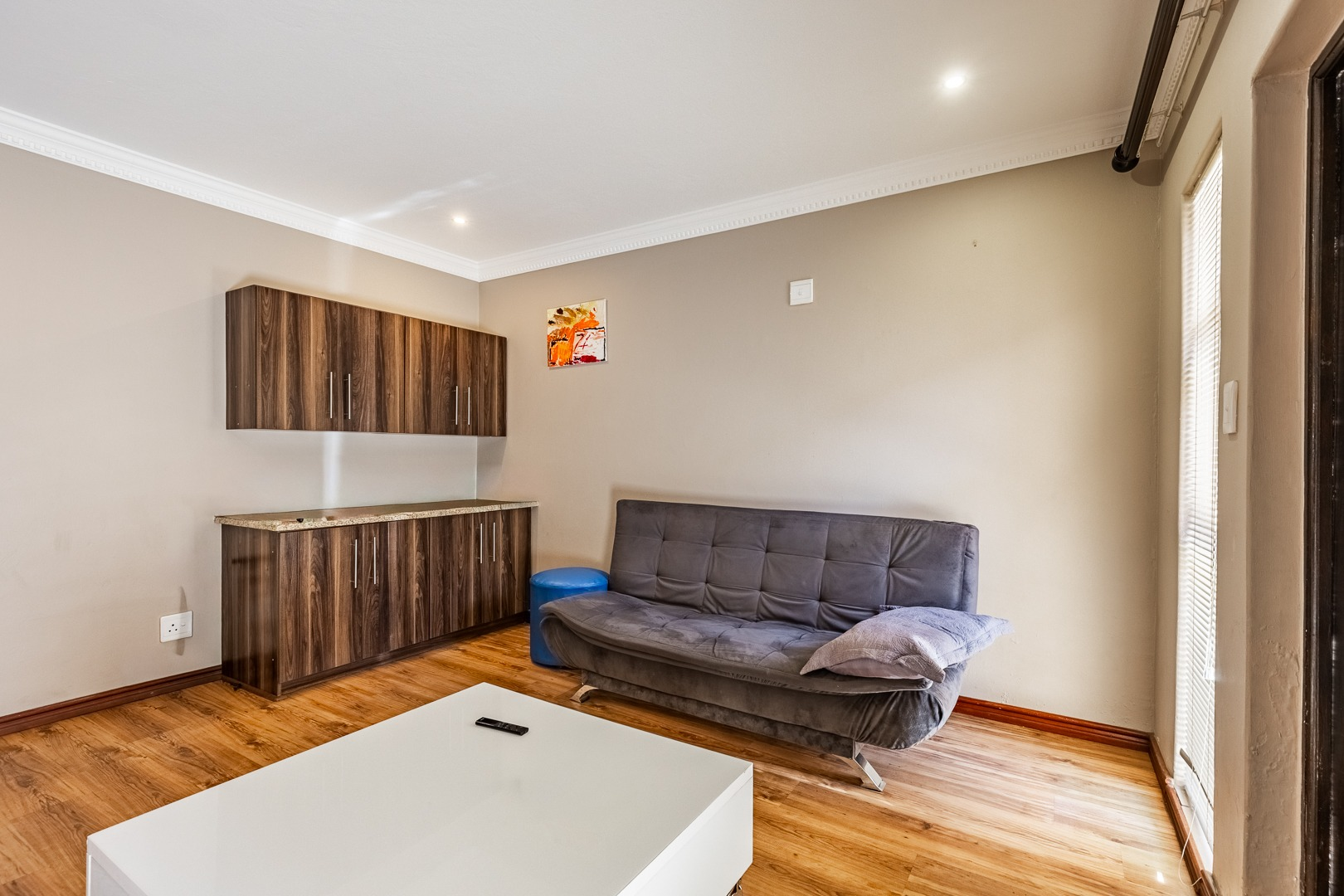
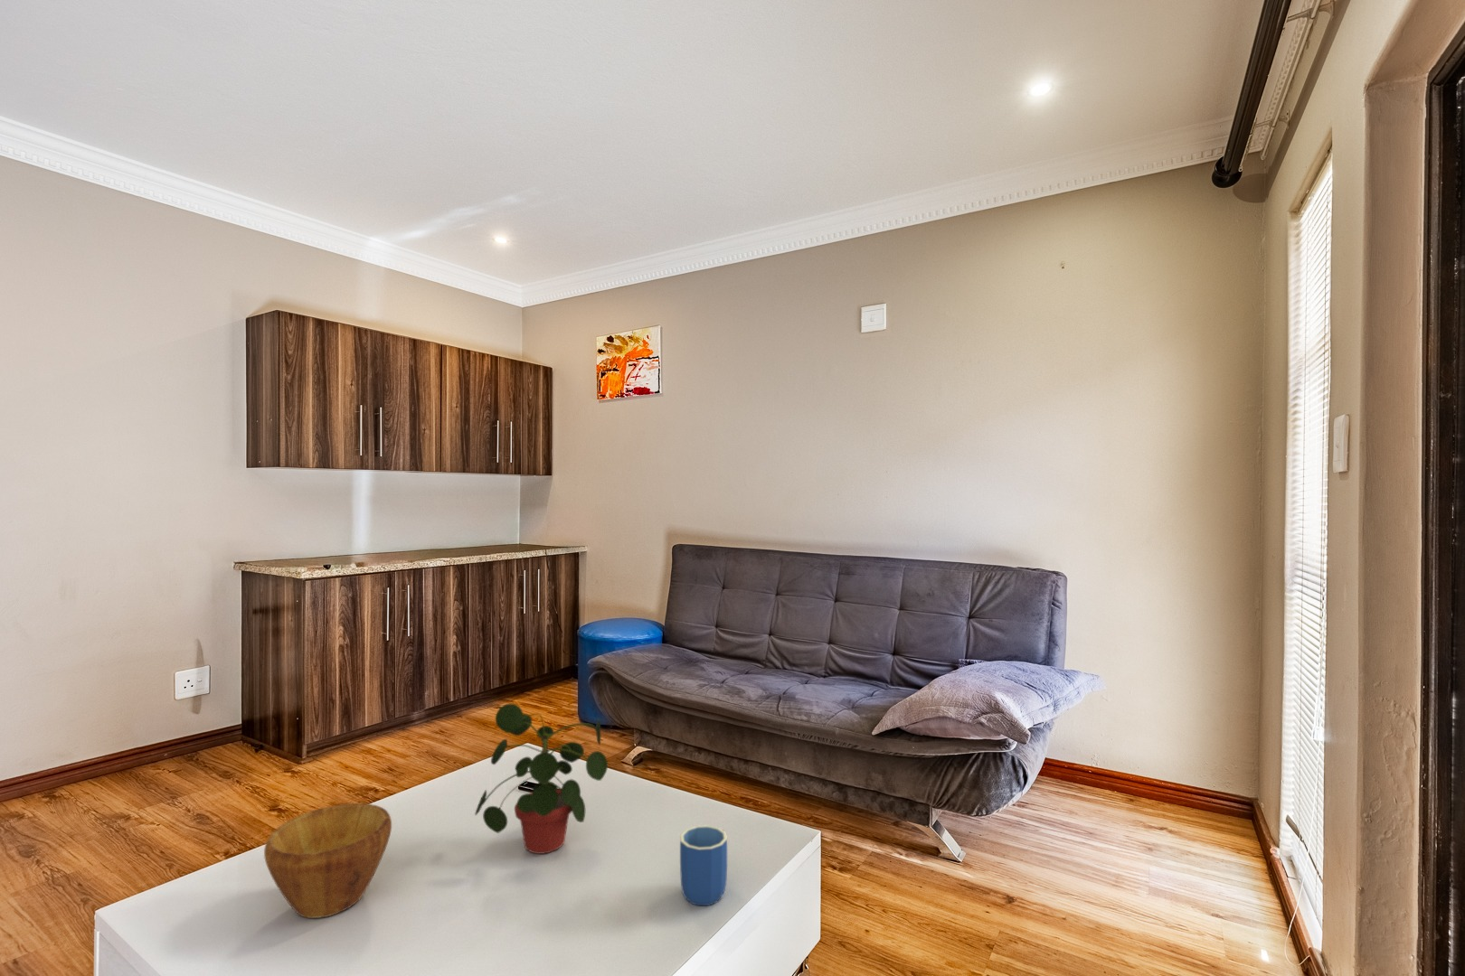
+ potted plant (541, 773)
+ mug (705, 862)
+ bowl (330, 864)
